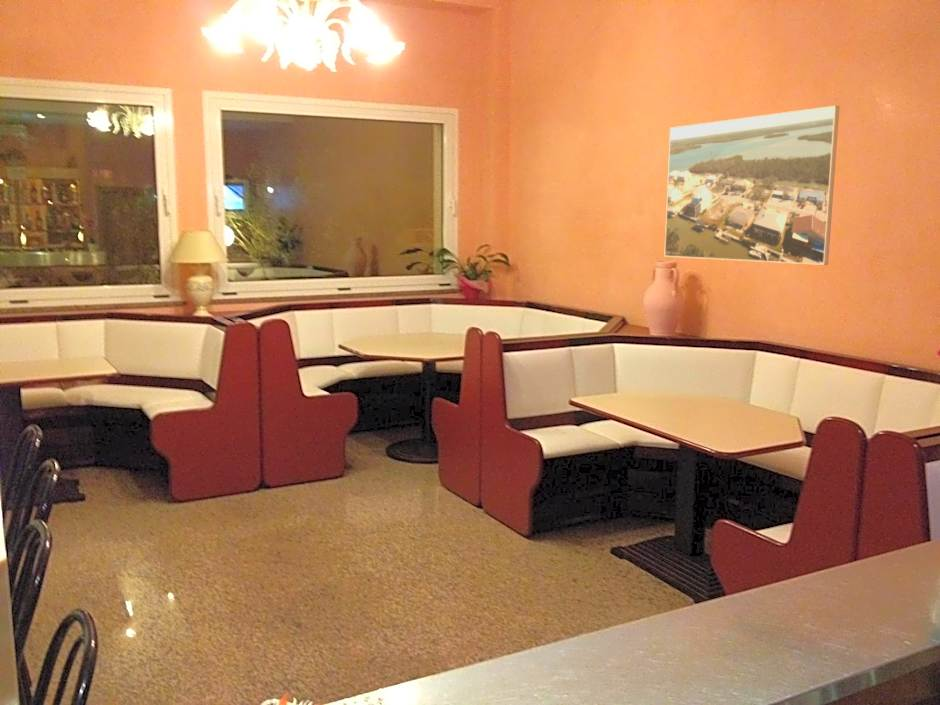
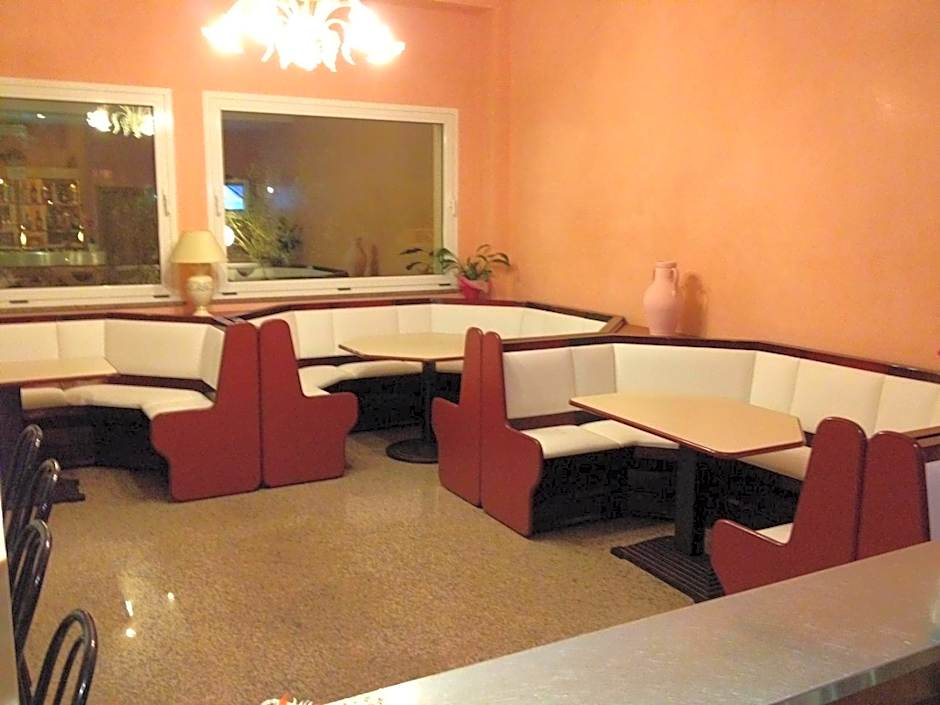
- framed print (741, 189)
